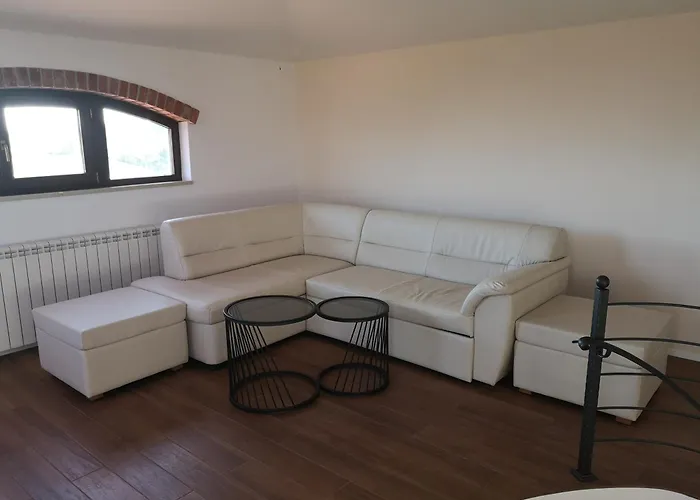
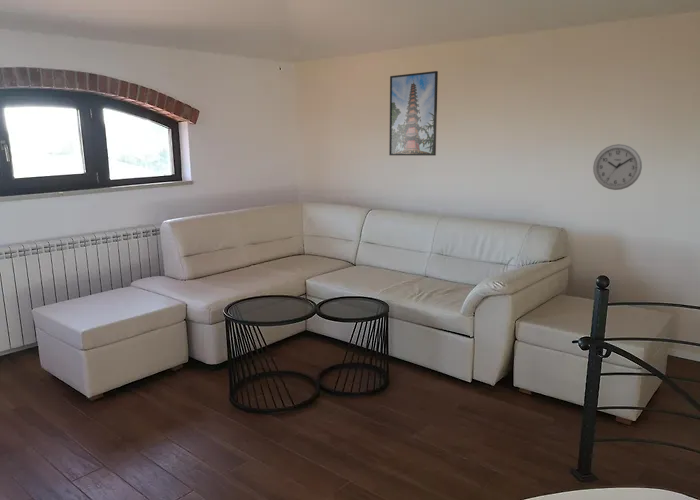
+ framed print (412, 115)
+ wall clock (616, 167)
